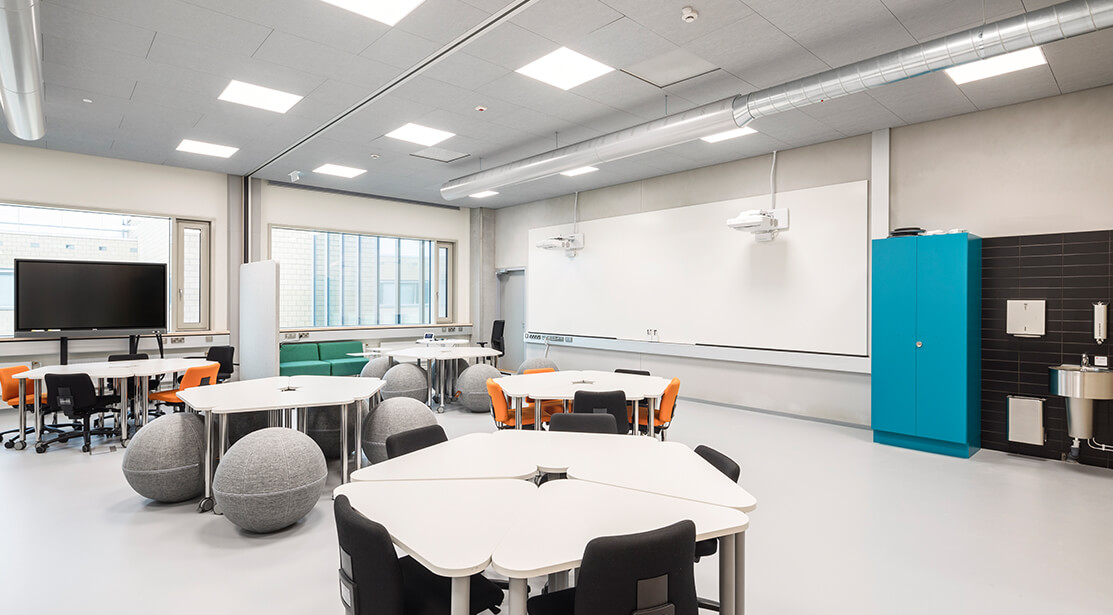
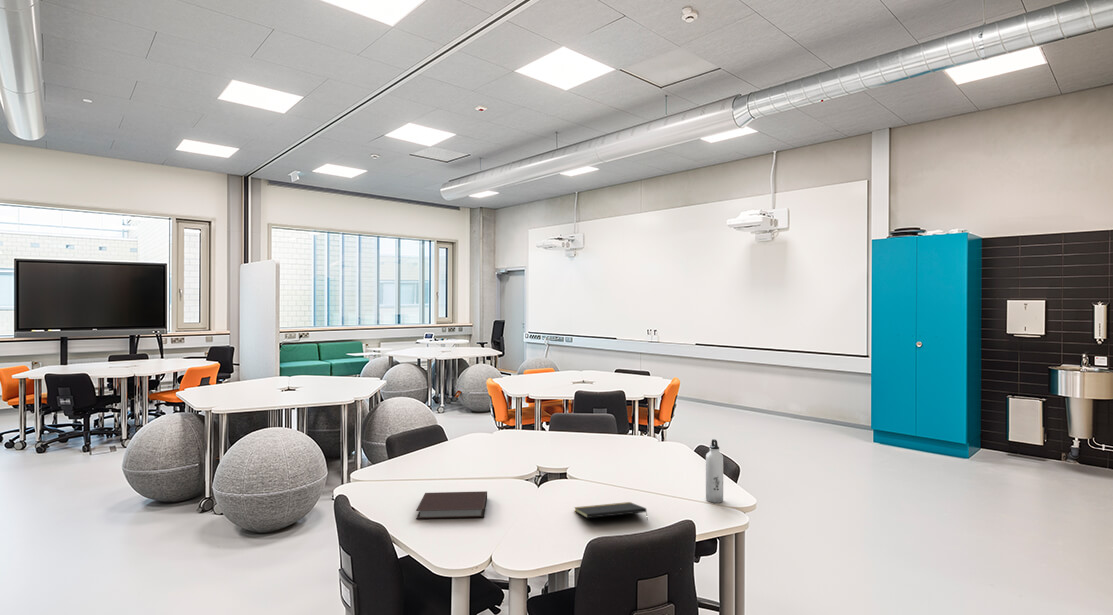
+ water bottle (714, 469)
+ notepad (609, 509)
+ notebook (453, 504)
